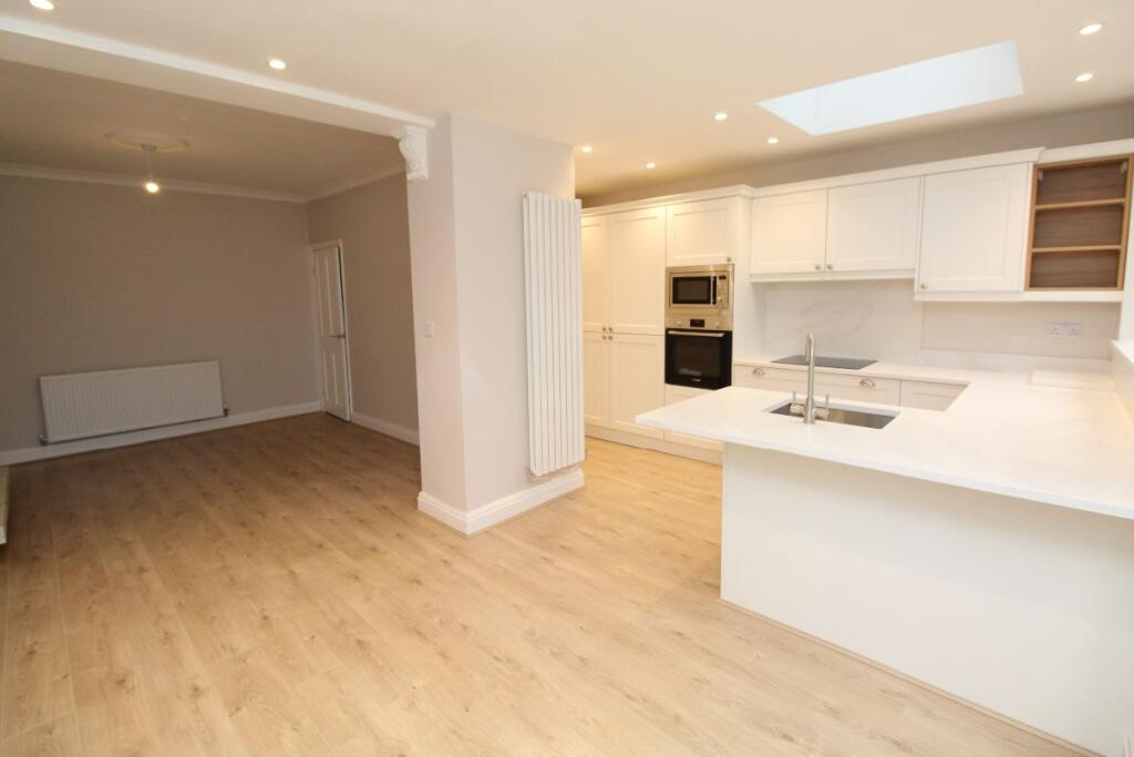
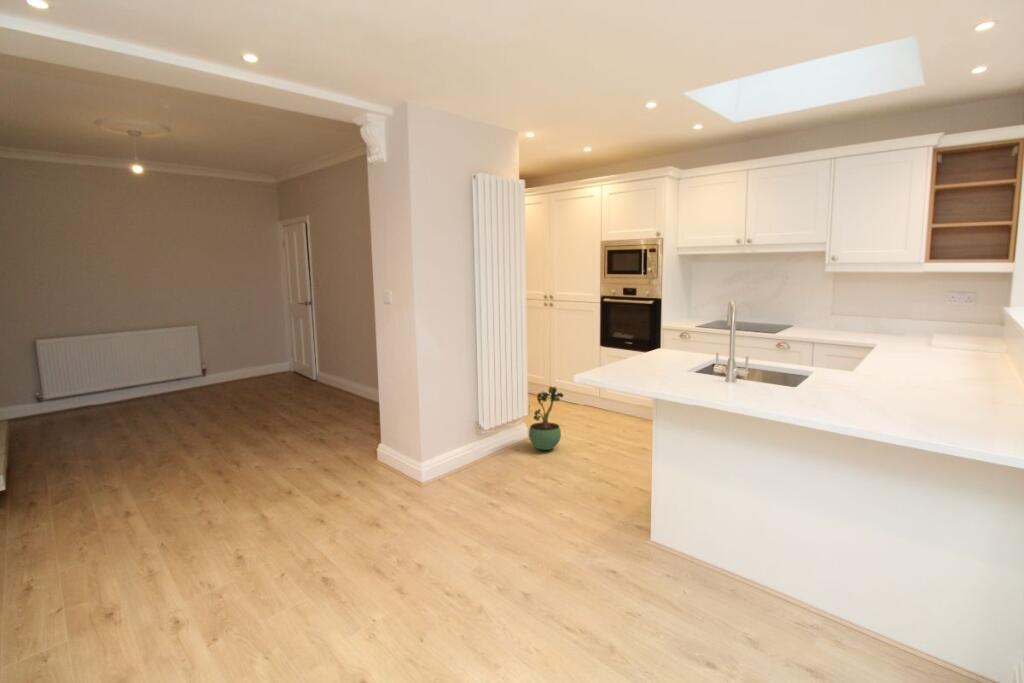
+ potted plant (545, 417)
